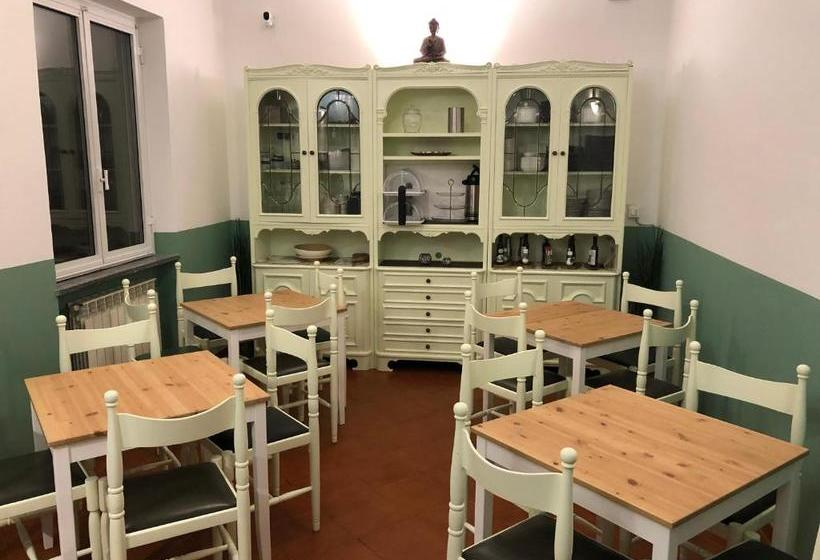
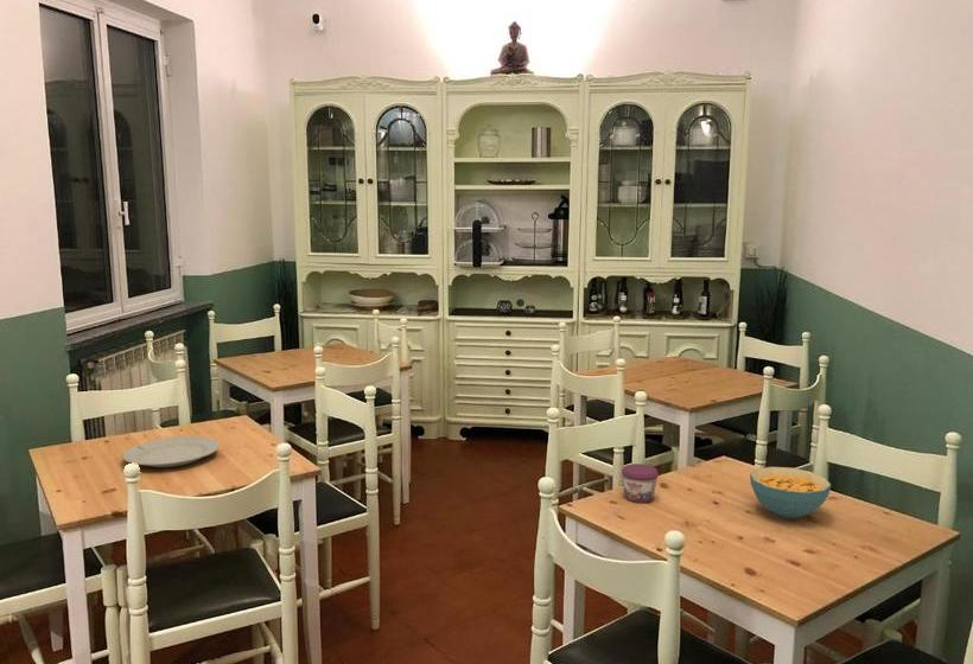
+ cereal bowl (788, 496)
+ chinaware (172, 453)
+ jam (638, 483)
